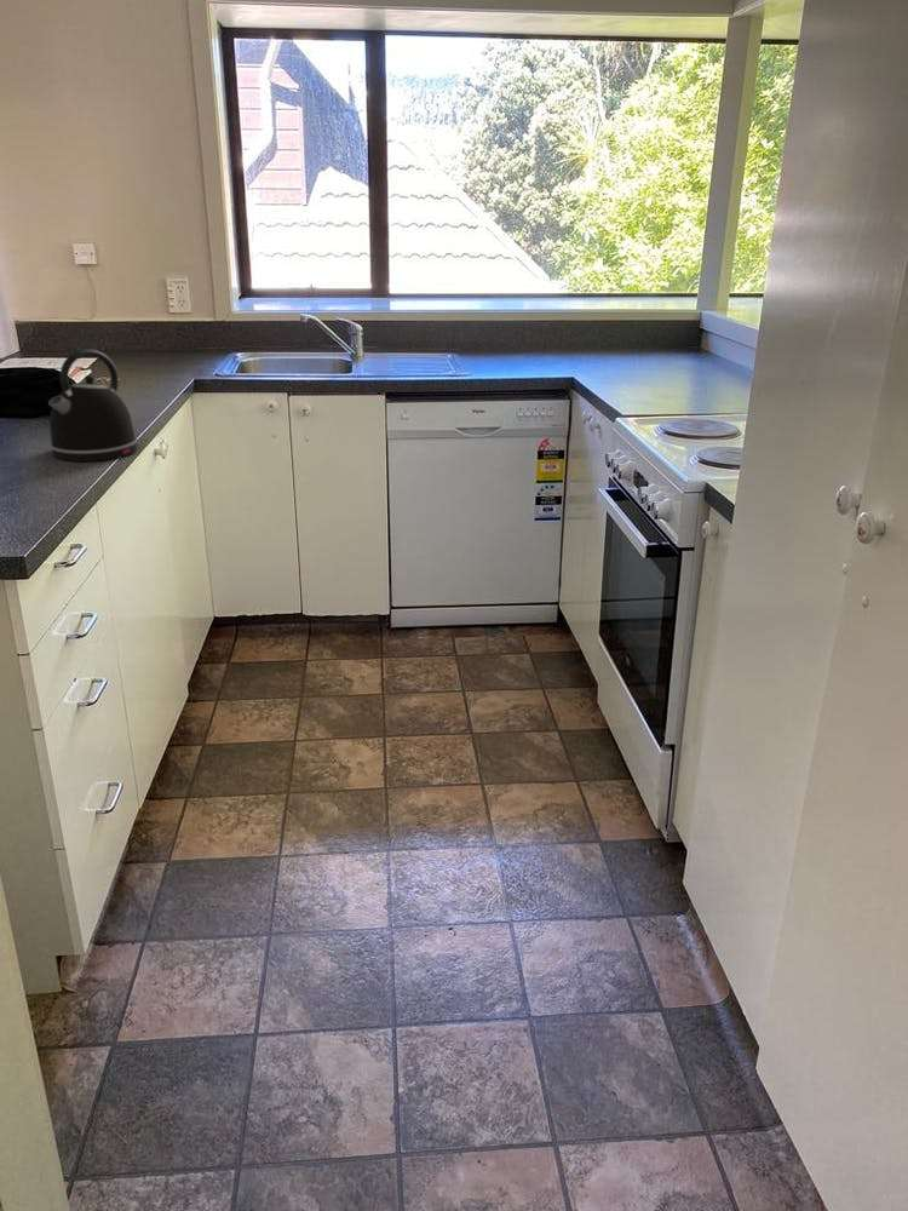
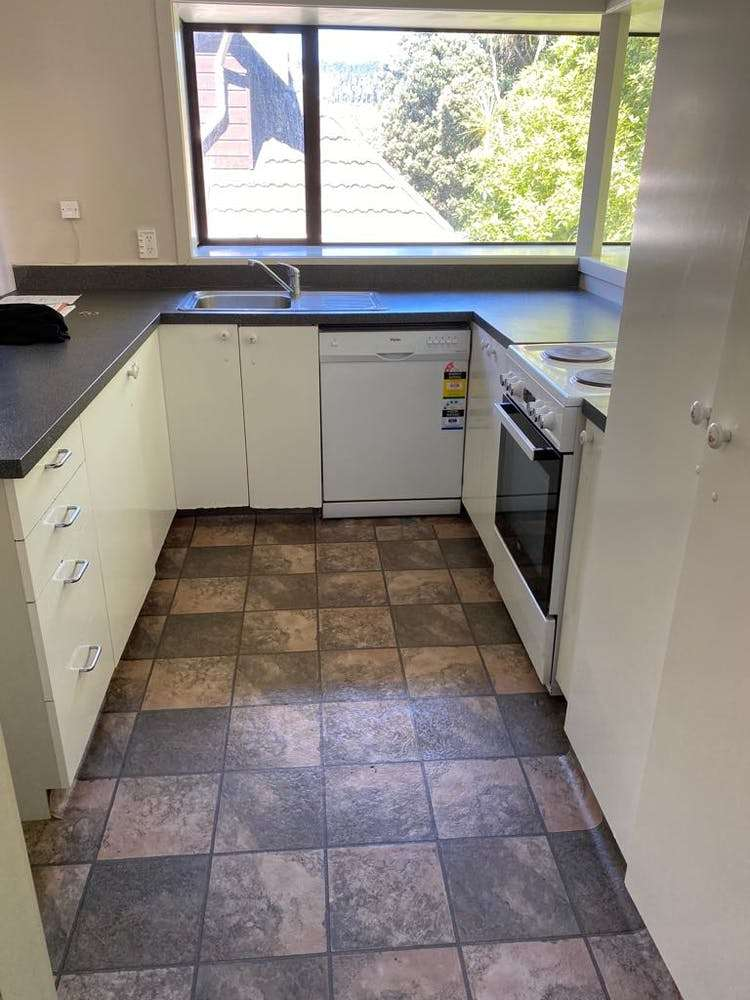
- kettle (88, 401)
